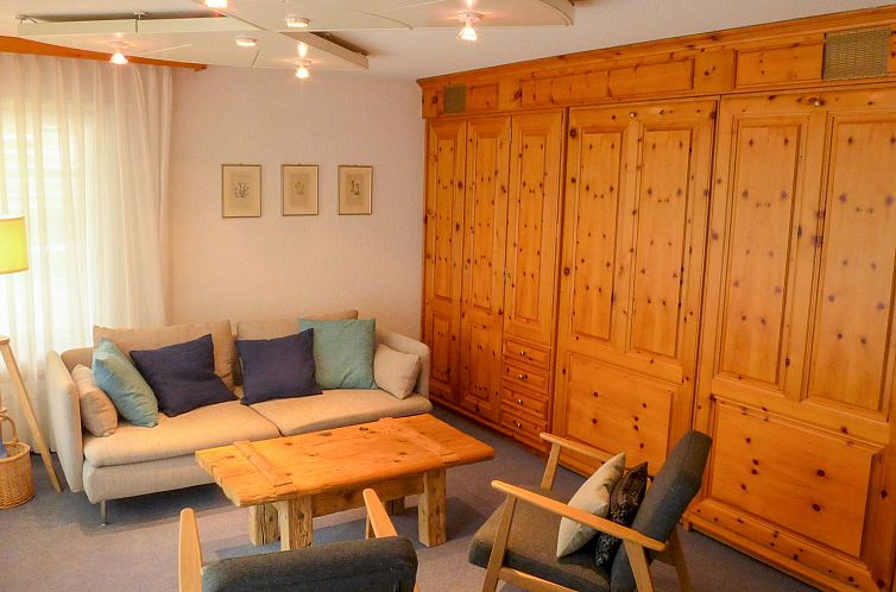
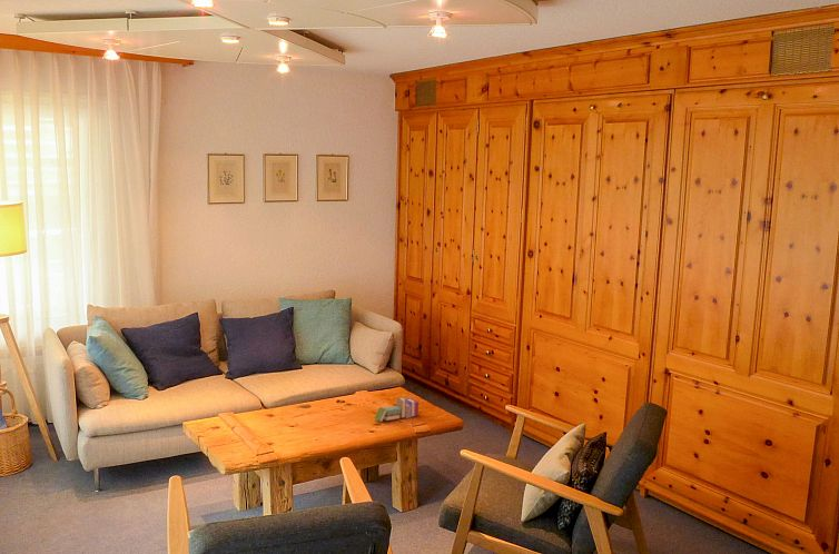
+ book (396, 408)
